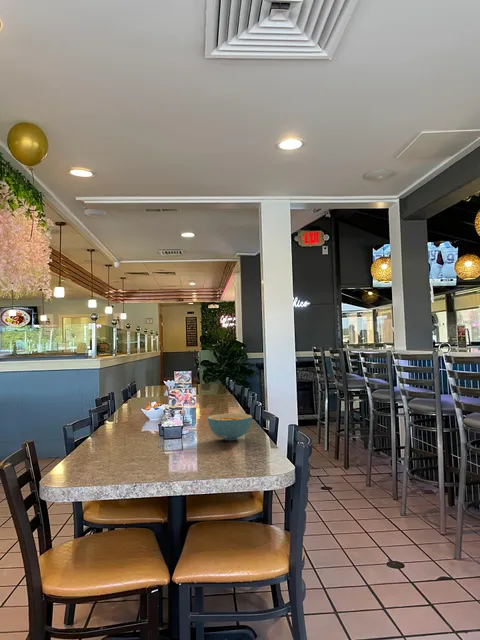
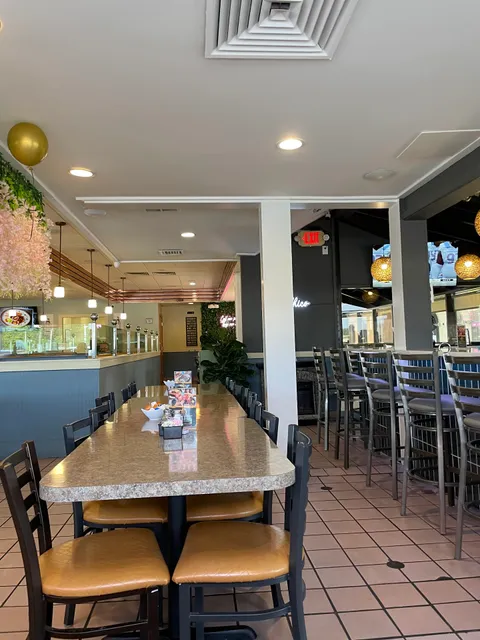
- cereal bowl (230, 427)
